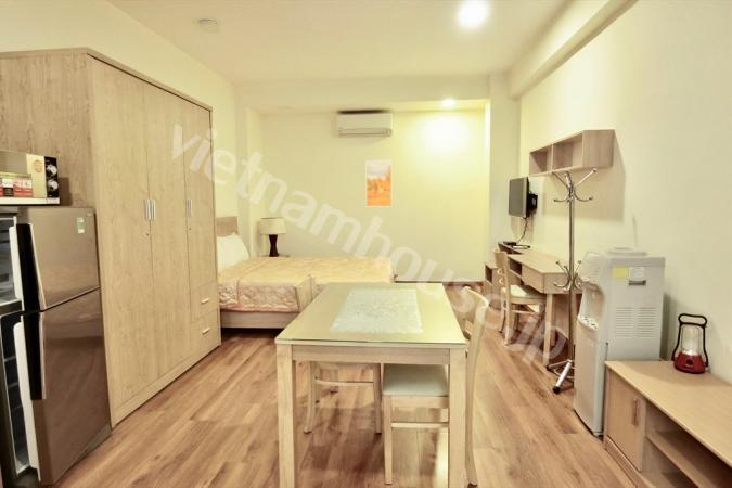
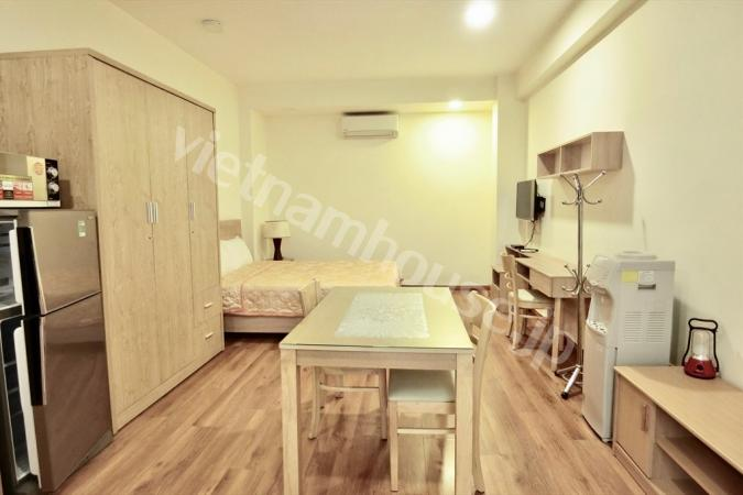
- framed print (378, 183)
